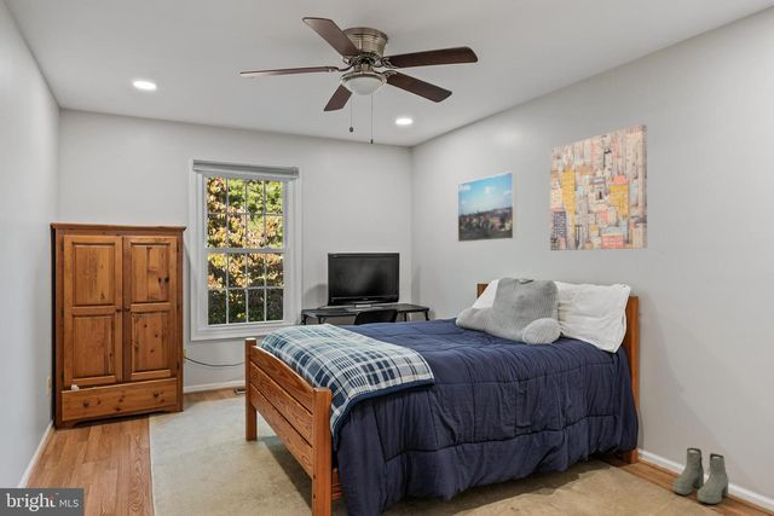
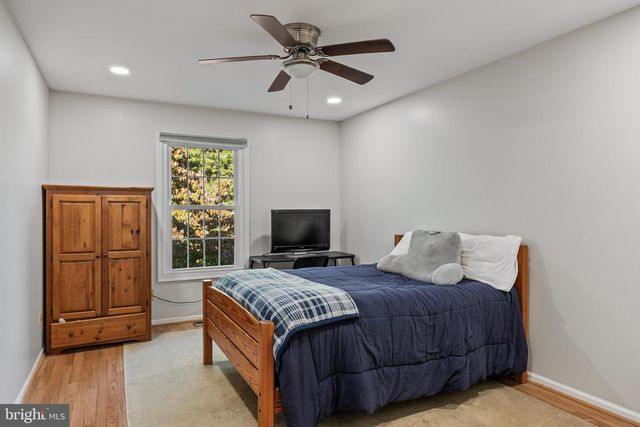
- boots (700, 474)
- wall art (594, 193)
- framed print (484, 209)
